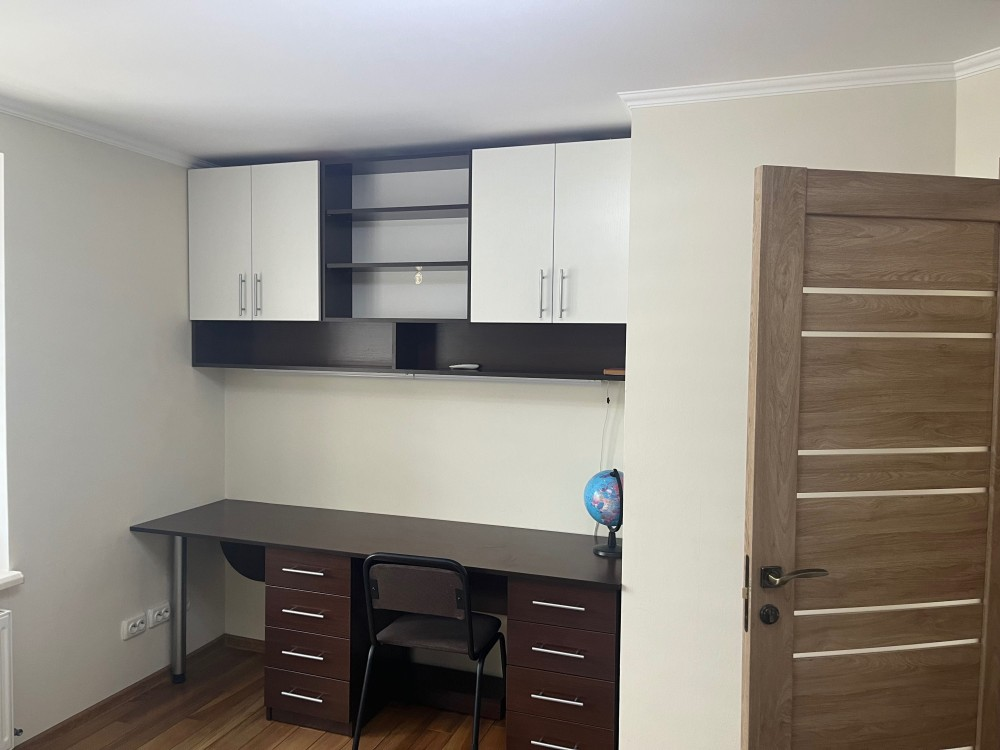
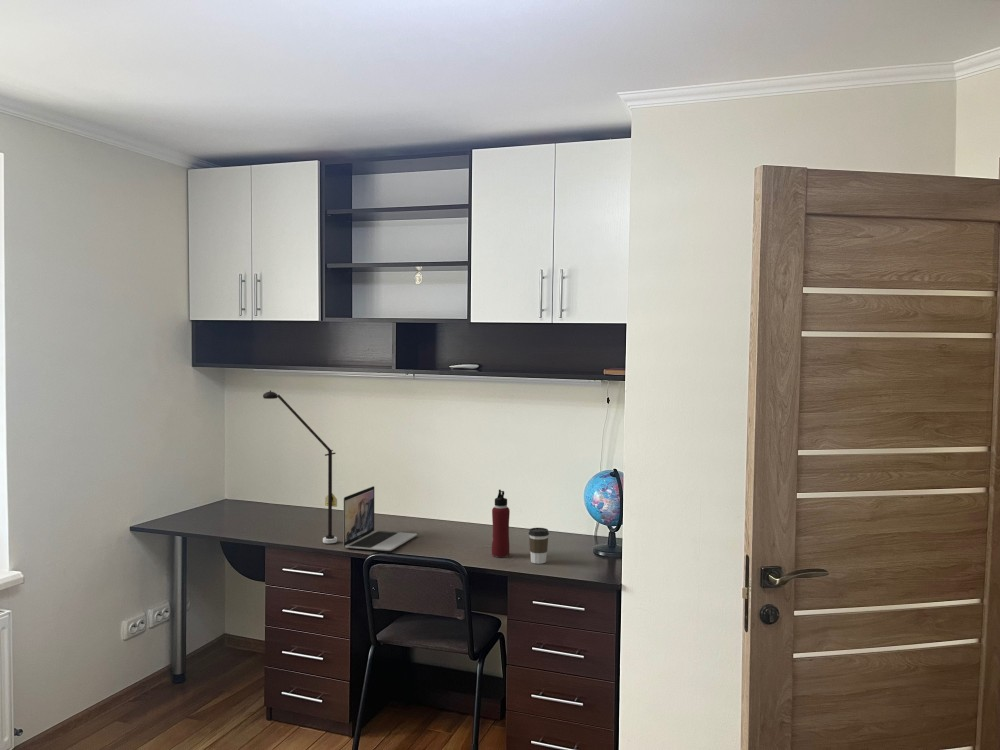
+ water bottle (500, 522)
+ coffee cup (538, 545)
+ desk lamp (325, 455)
+ laptop (373, 517)
